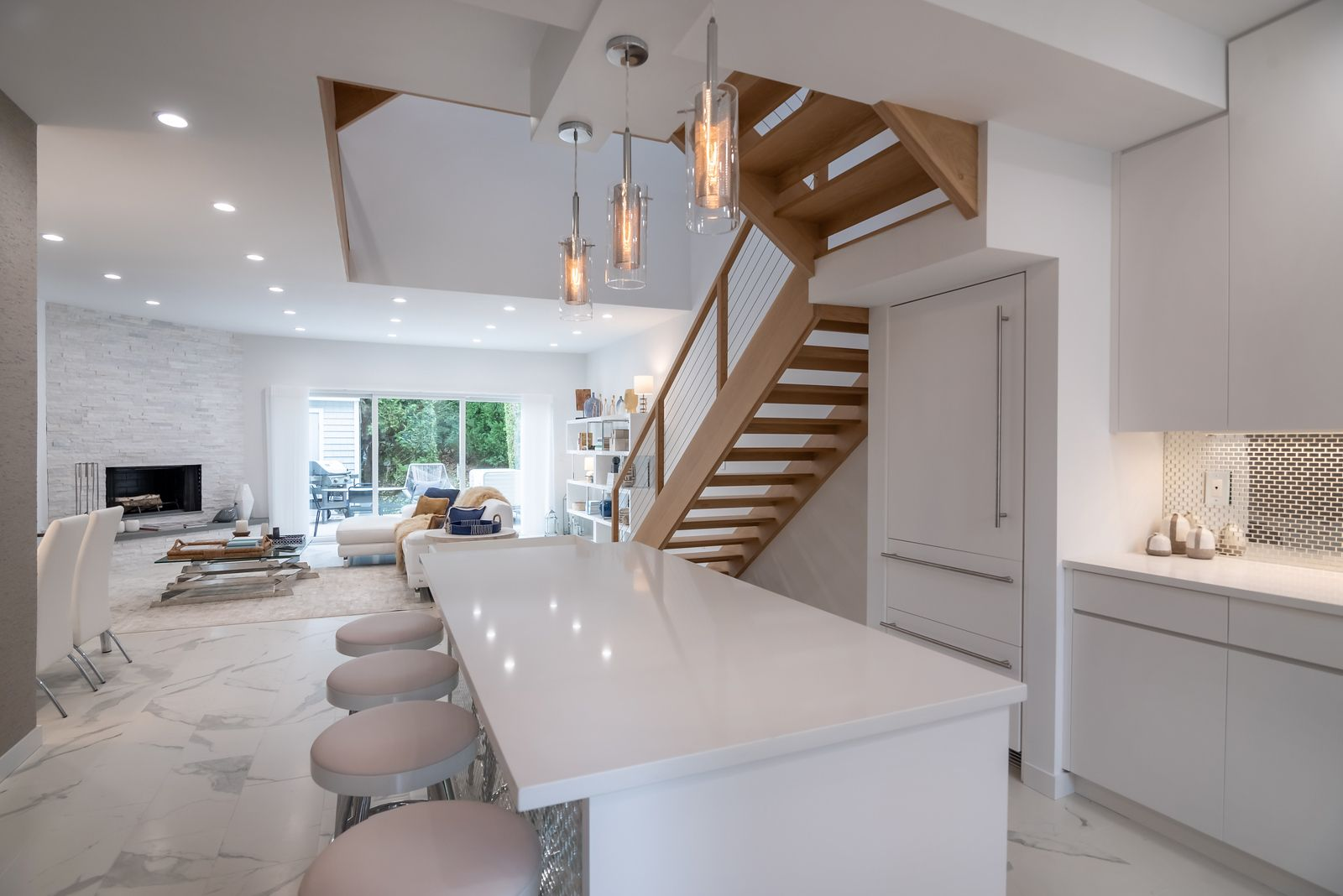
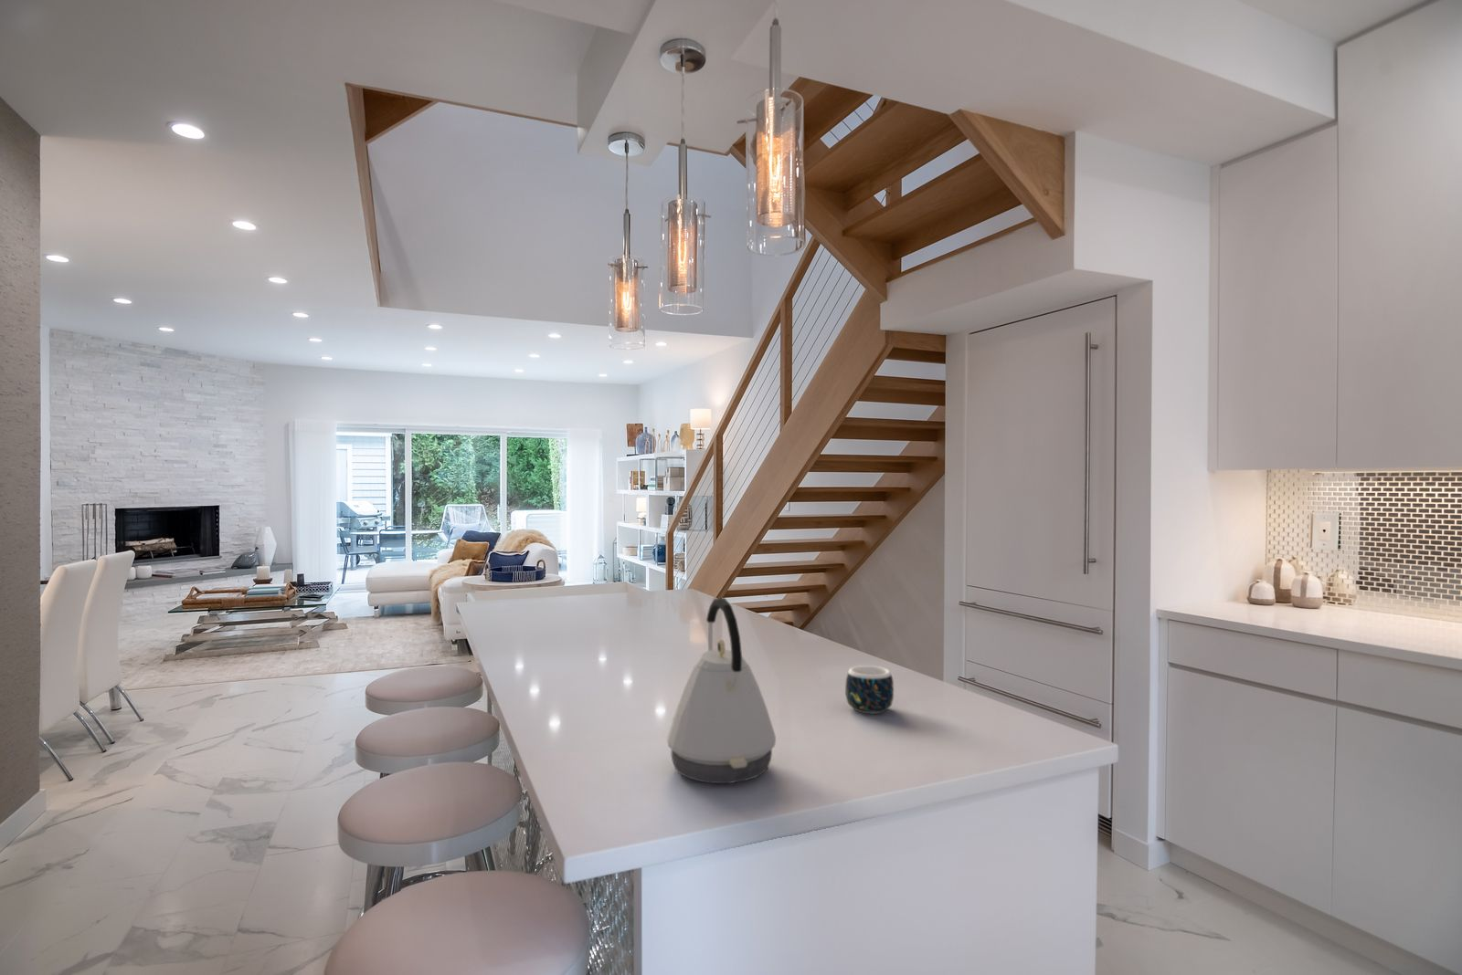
+ mug (867, 687)
+ kettle (720, 682)
